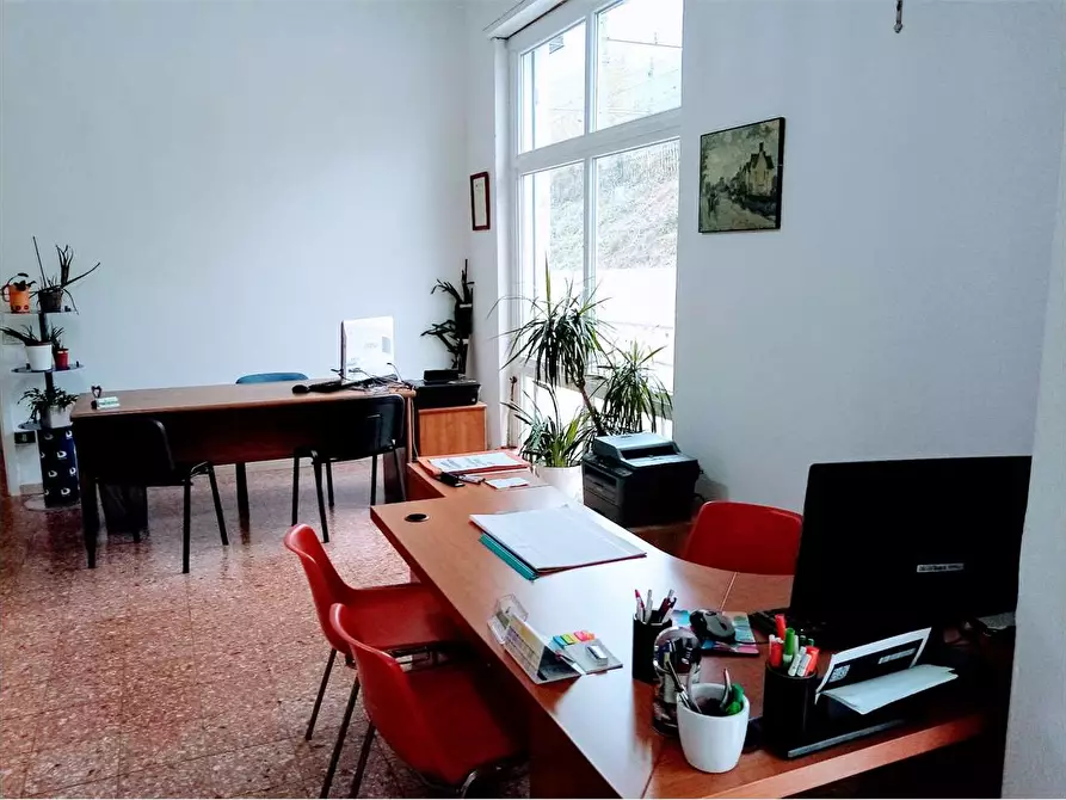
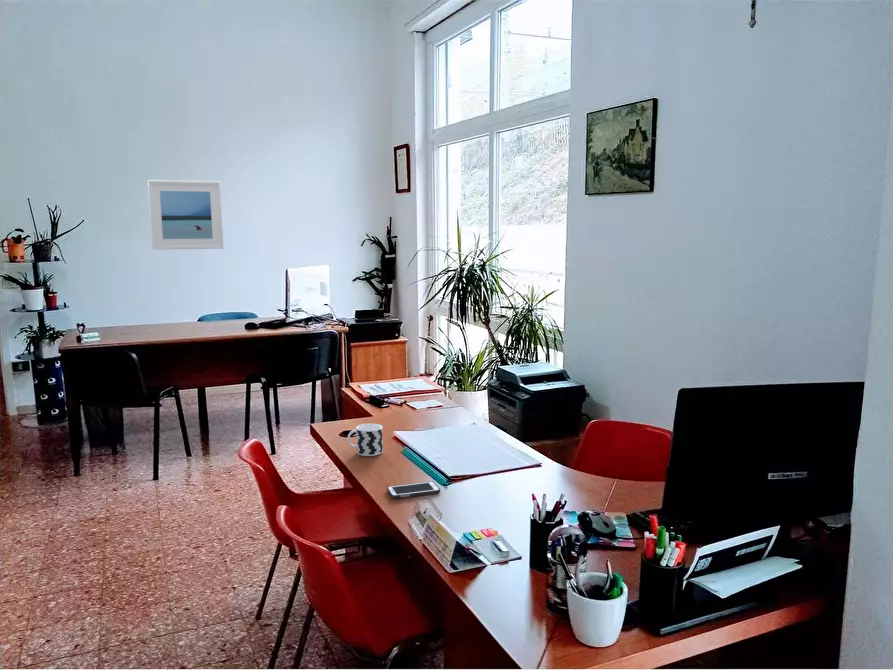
+ cup (365, 440)
+ cell phone (413, 489)
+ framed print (186, 215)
